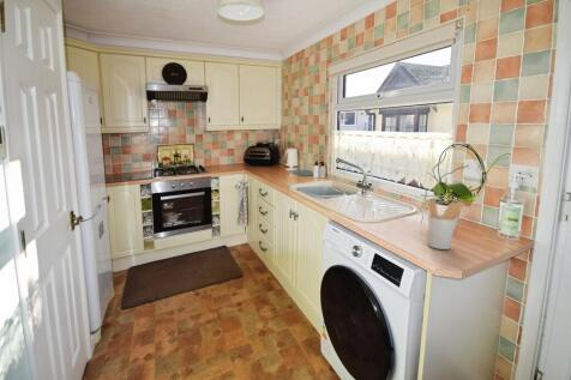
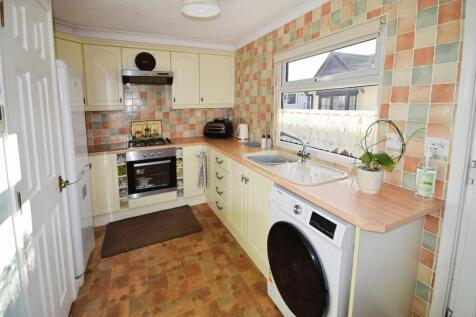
- utensil holder (445, 223)
